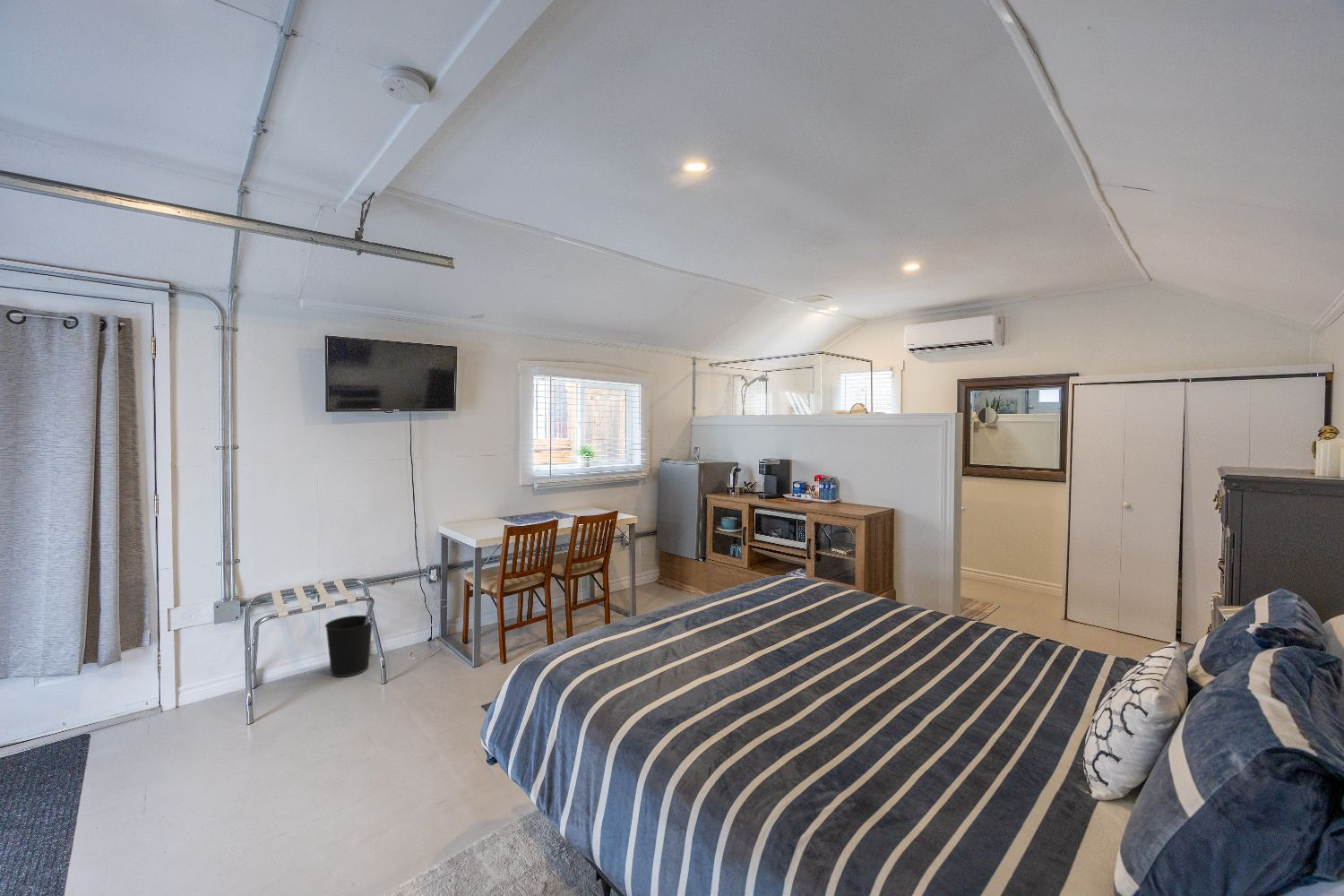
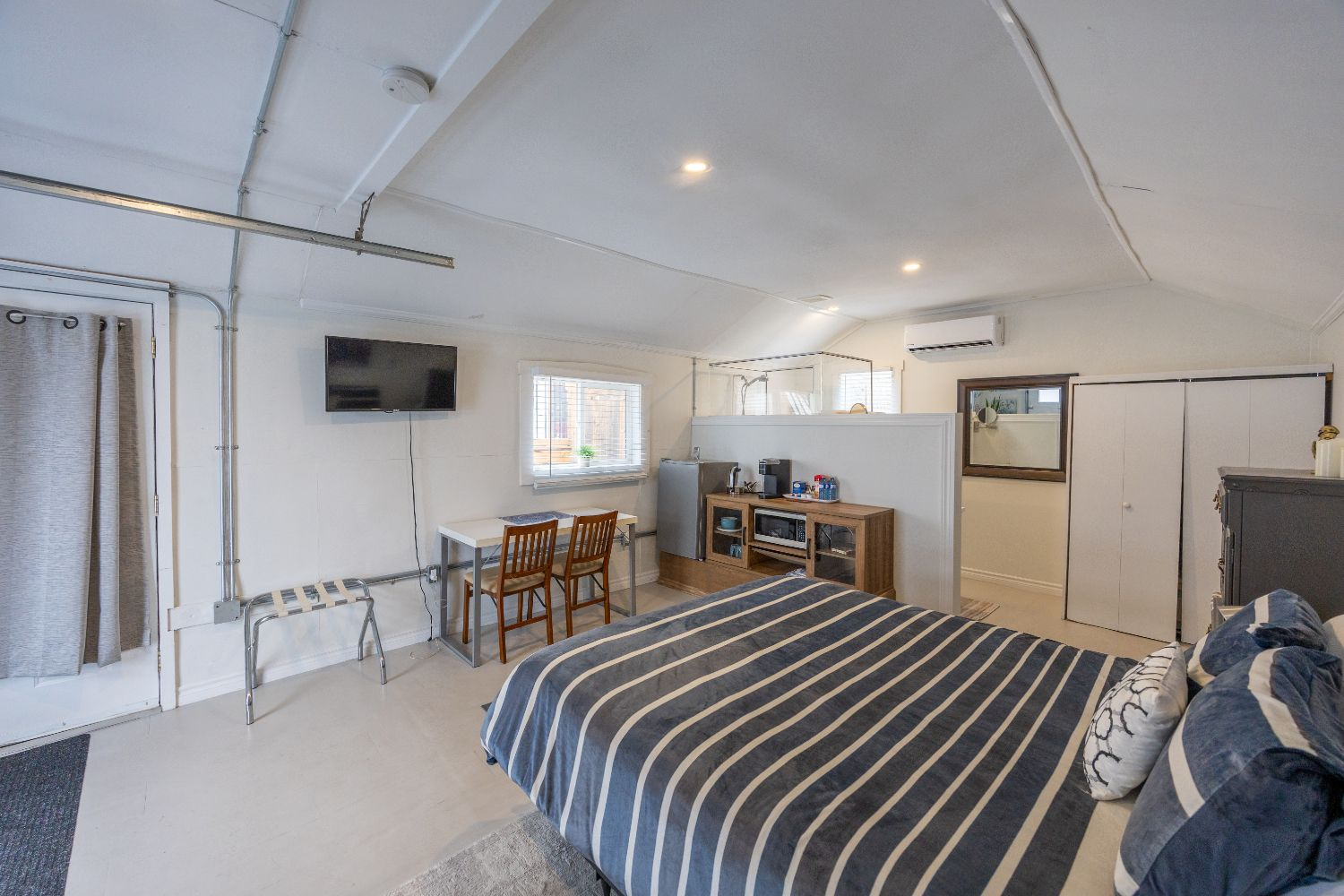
- wastebasket (349, 645)
